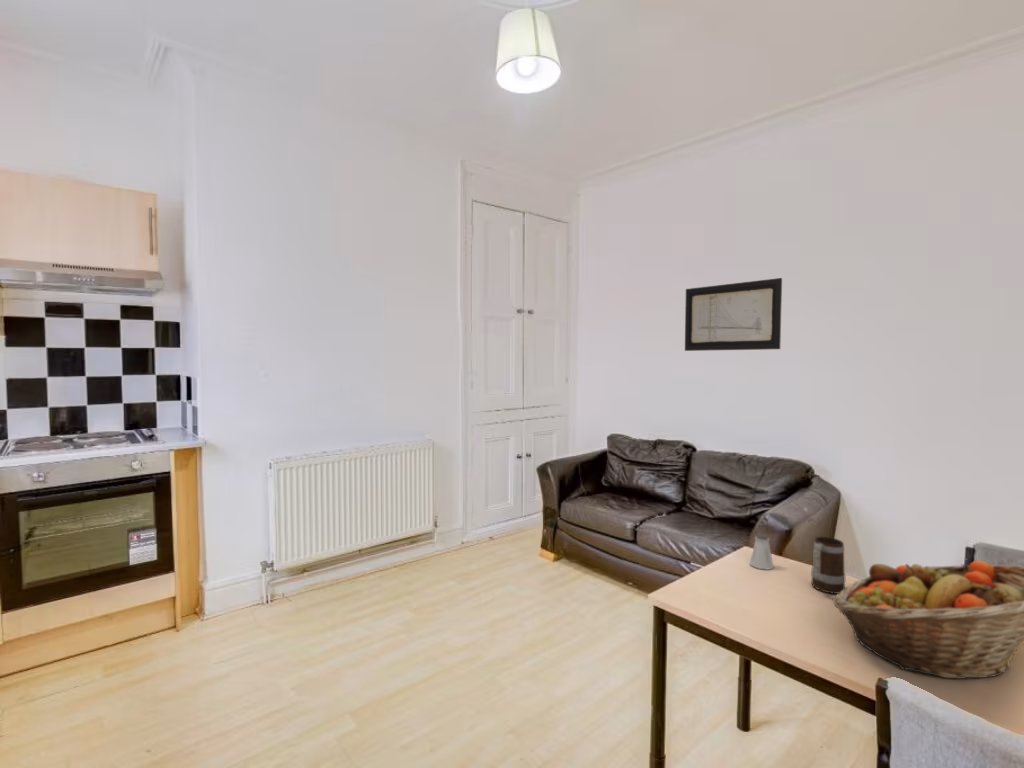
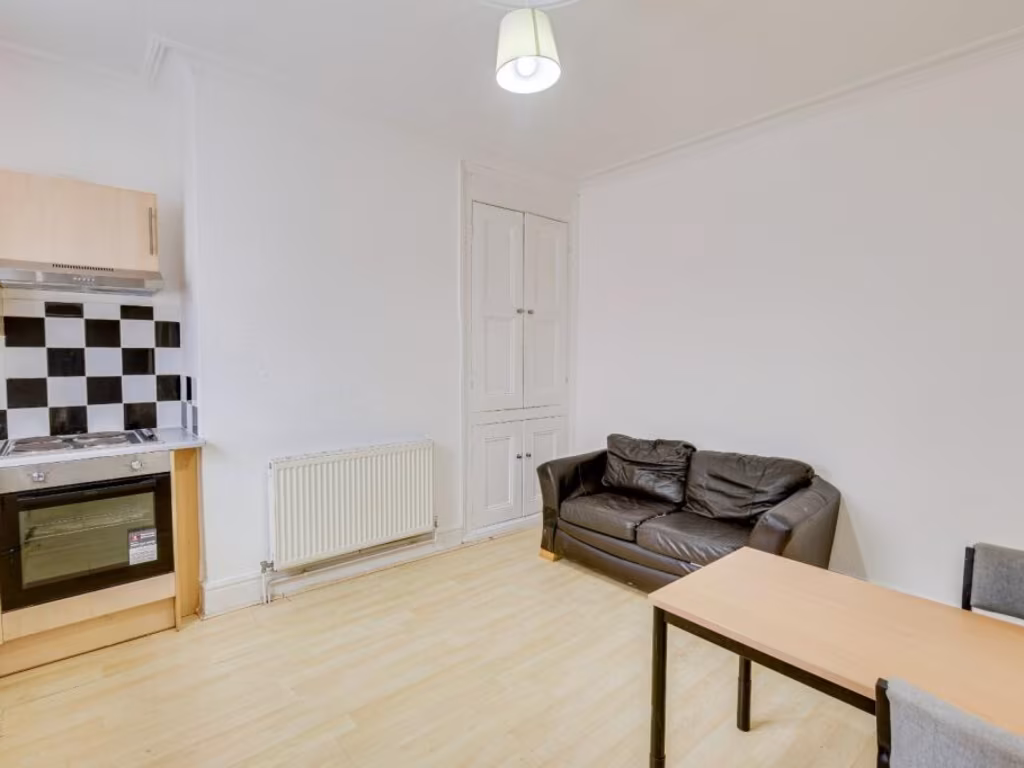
- saltshaker (761, 550)
- fruit basket (940, 605)
- mug (825, 565)
- wall art (729, 317)
